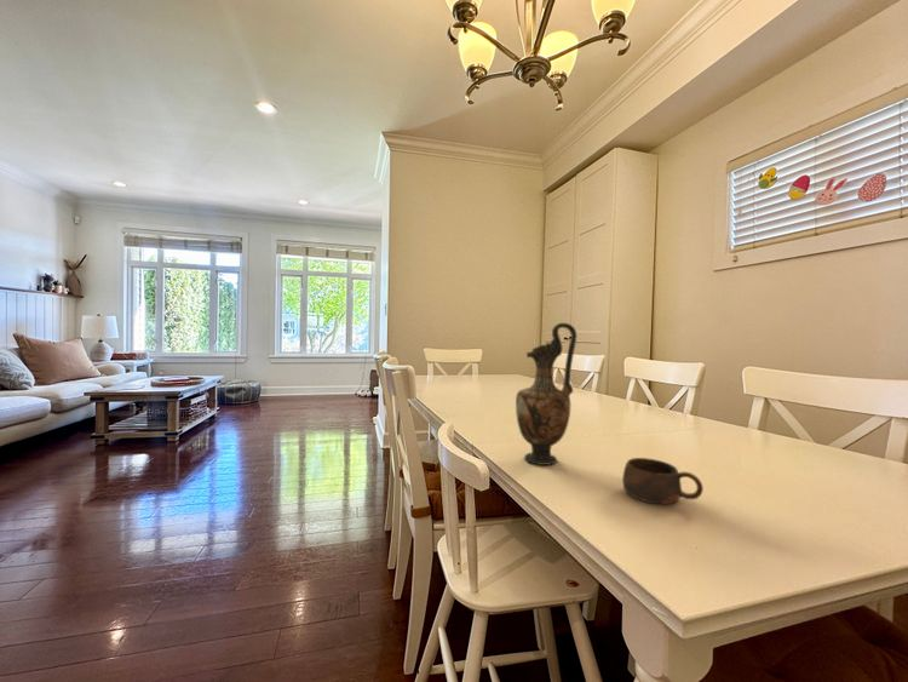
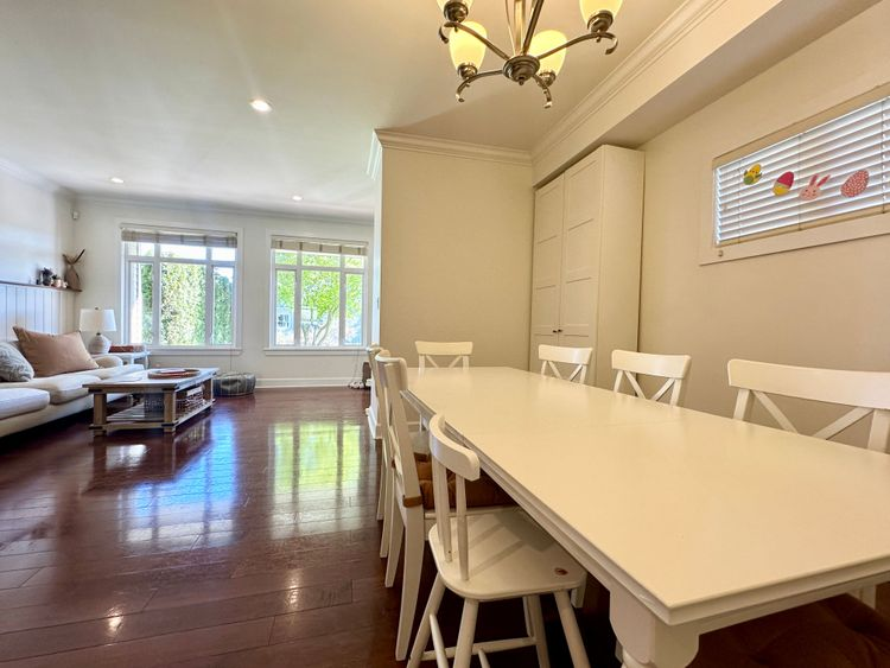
- vase (545, 391)
- cup (660, 482)
